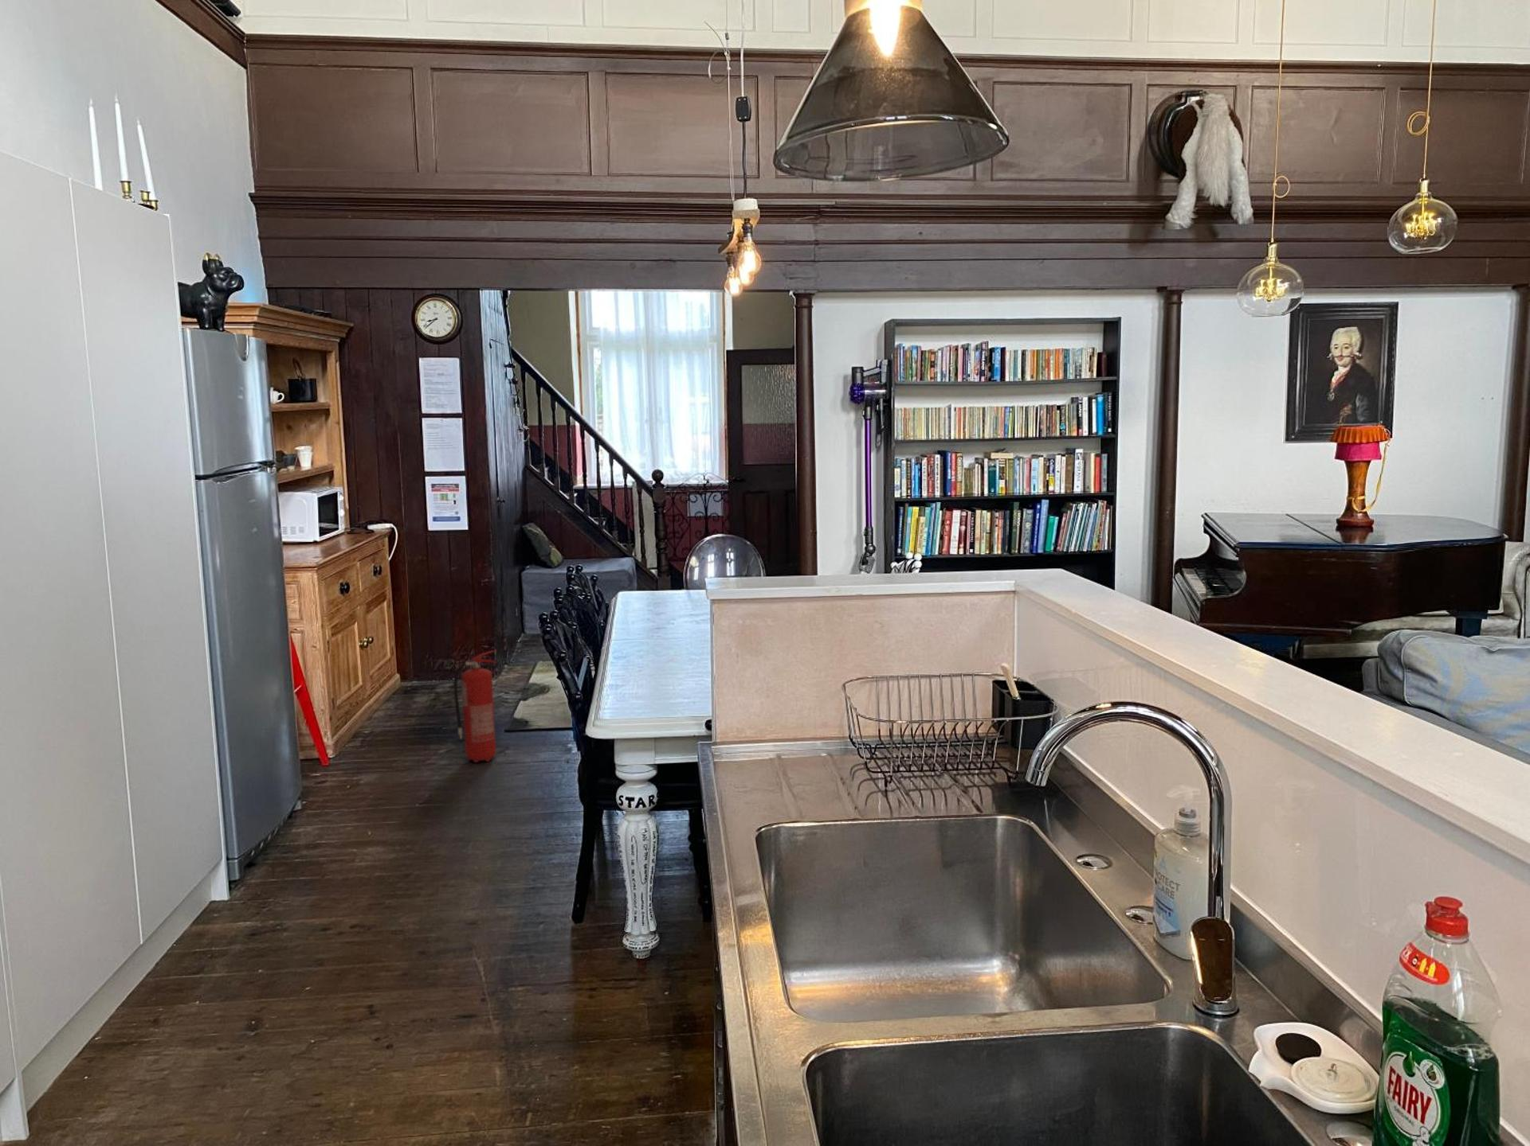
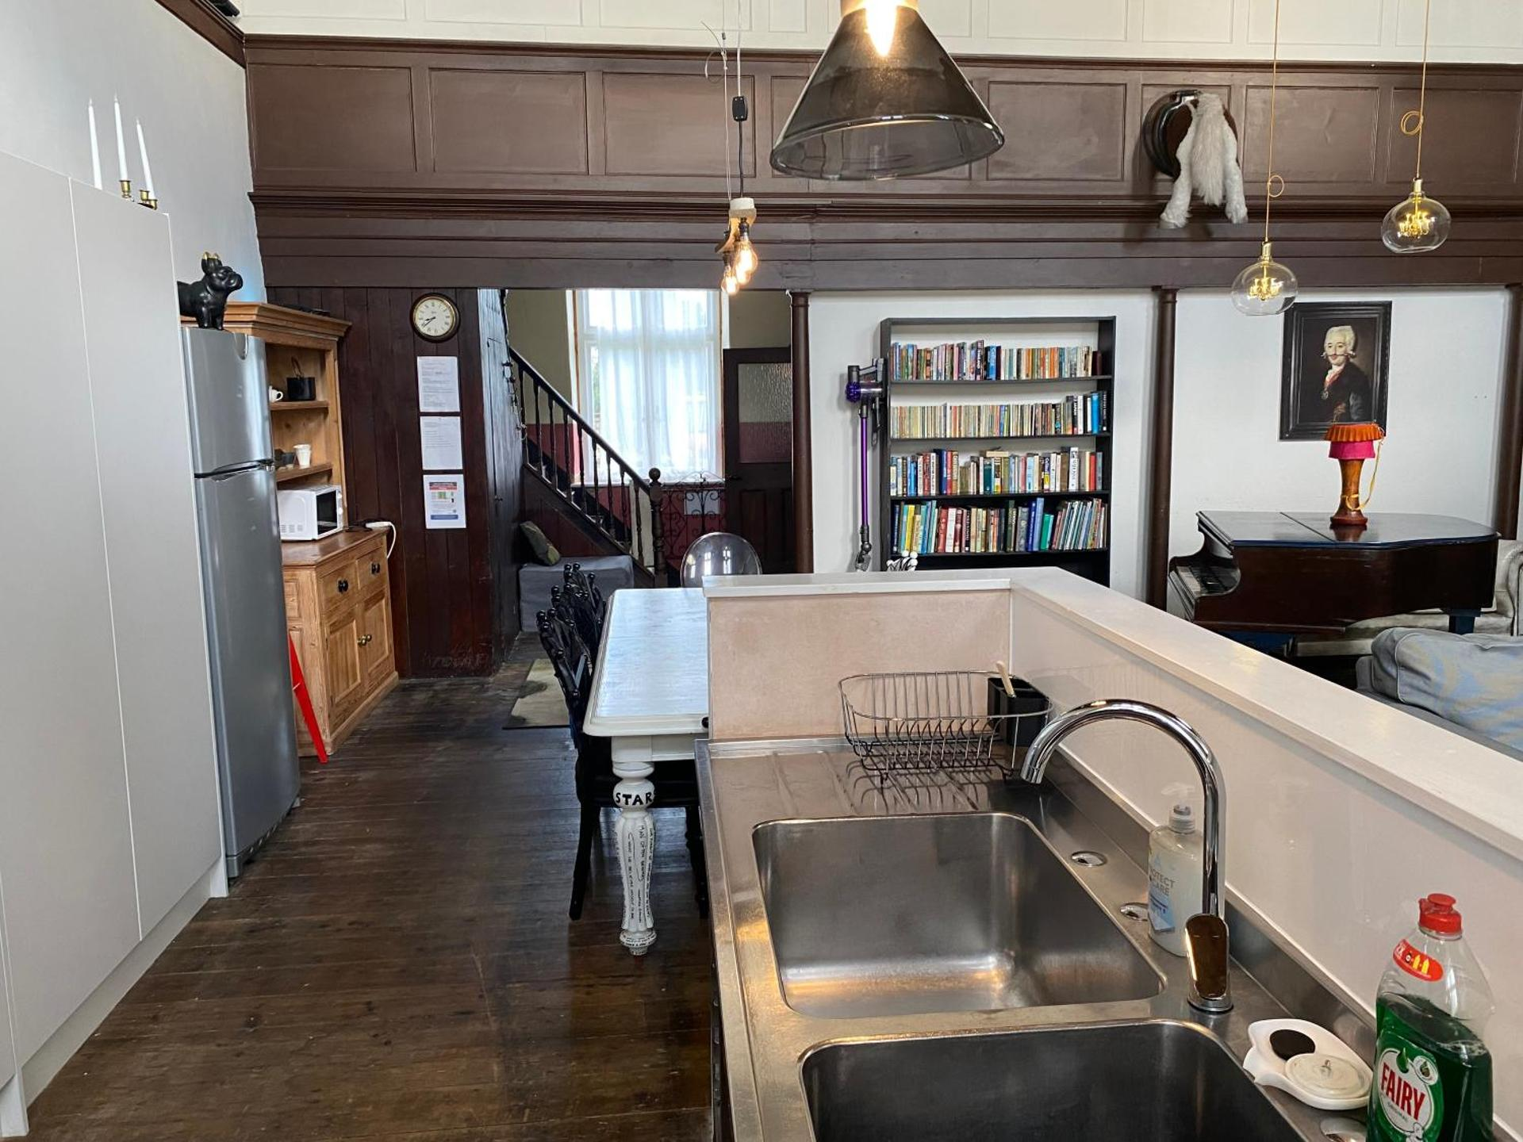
- fire extinguisher (477, 705)
